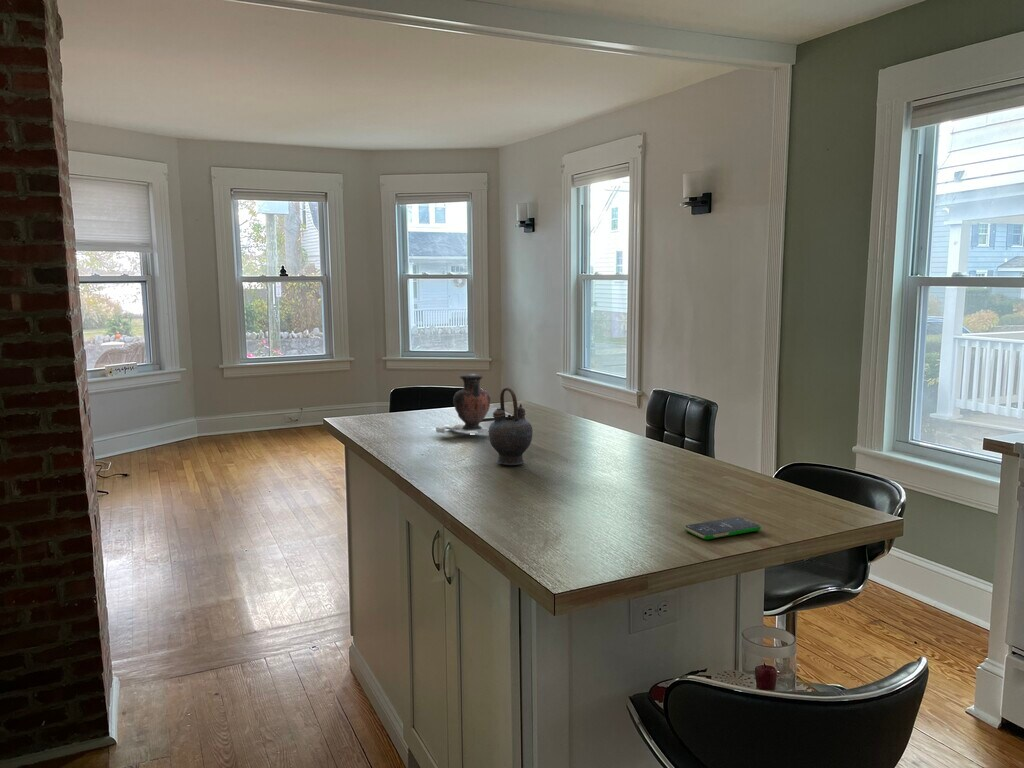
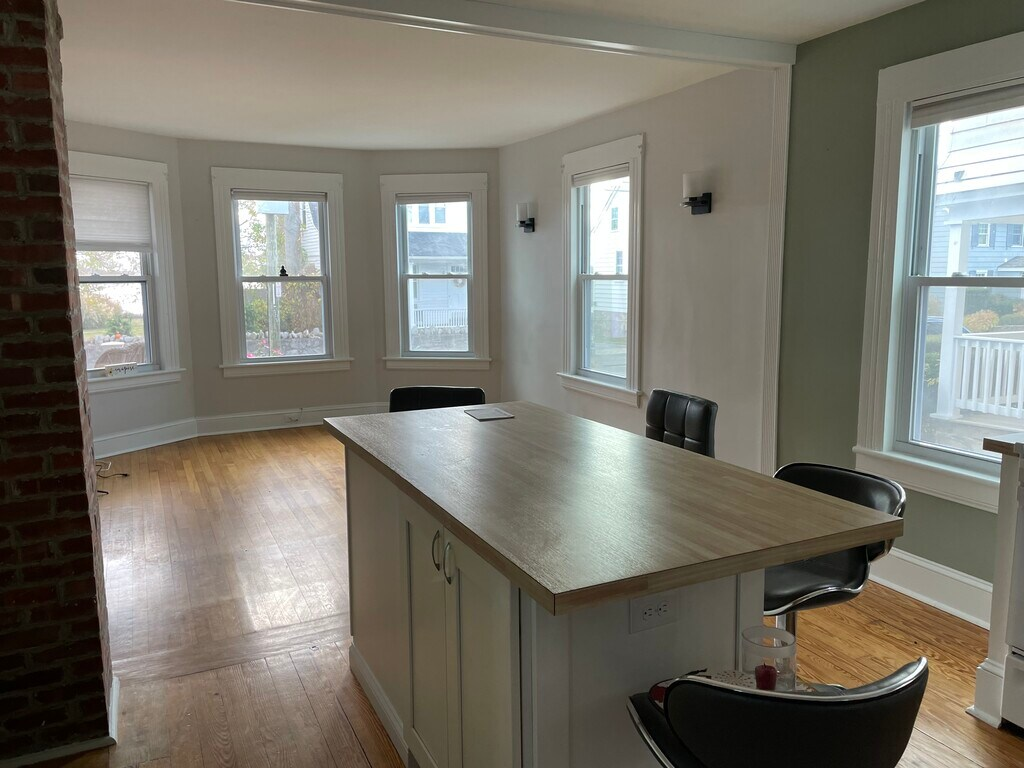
- vase (463, 405)
- smartphone (722, 527)
- teapot (508, 424)
